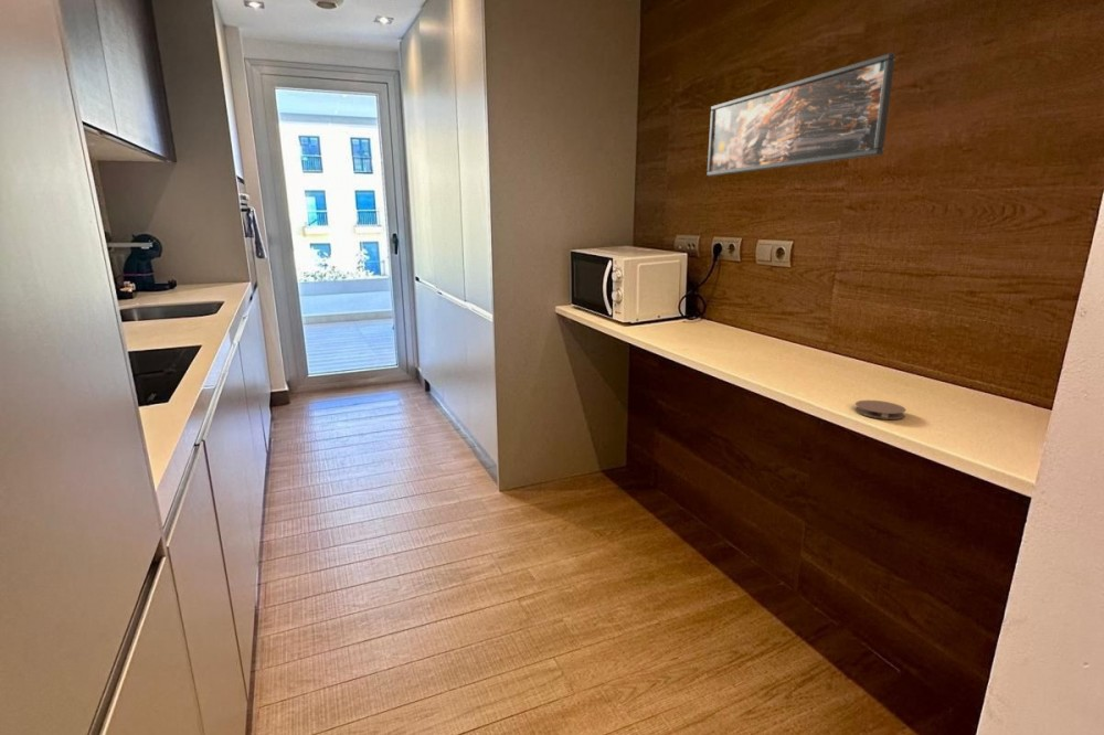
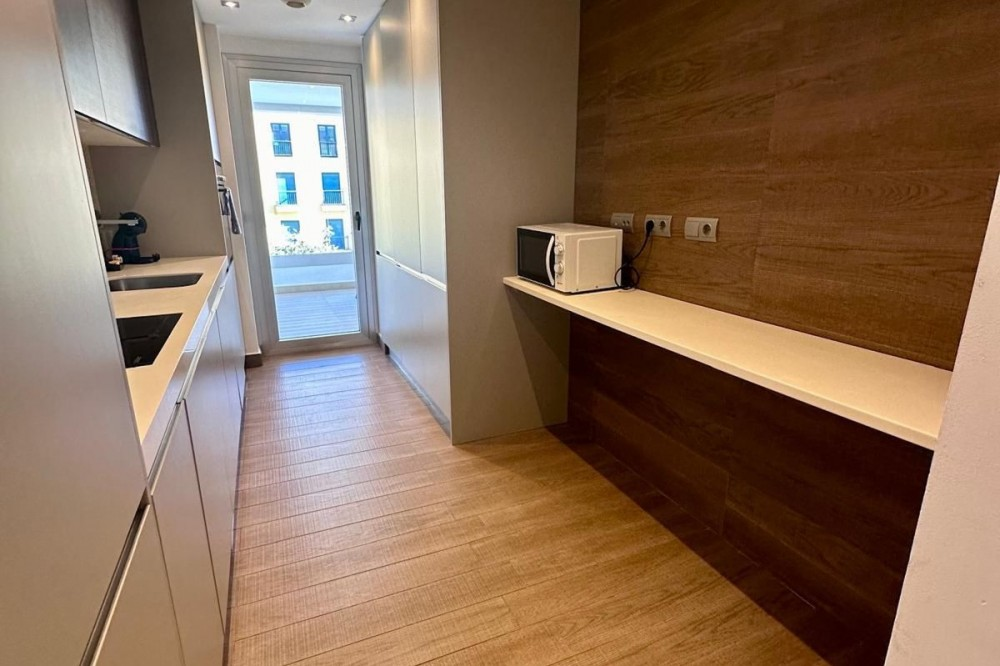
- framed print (783, 126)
- coaster (879, 409)
